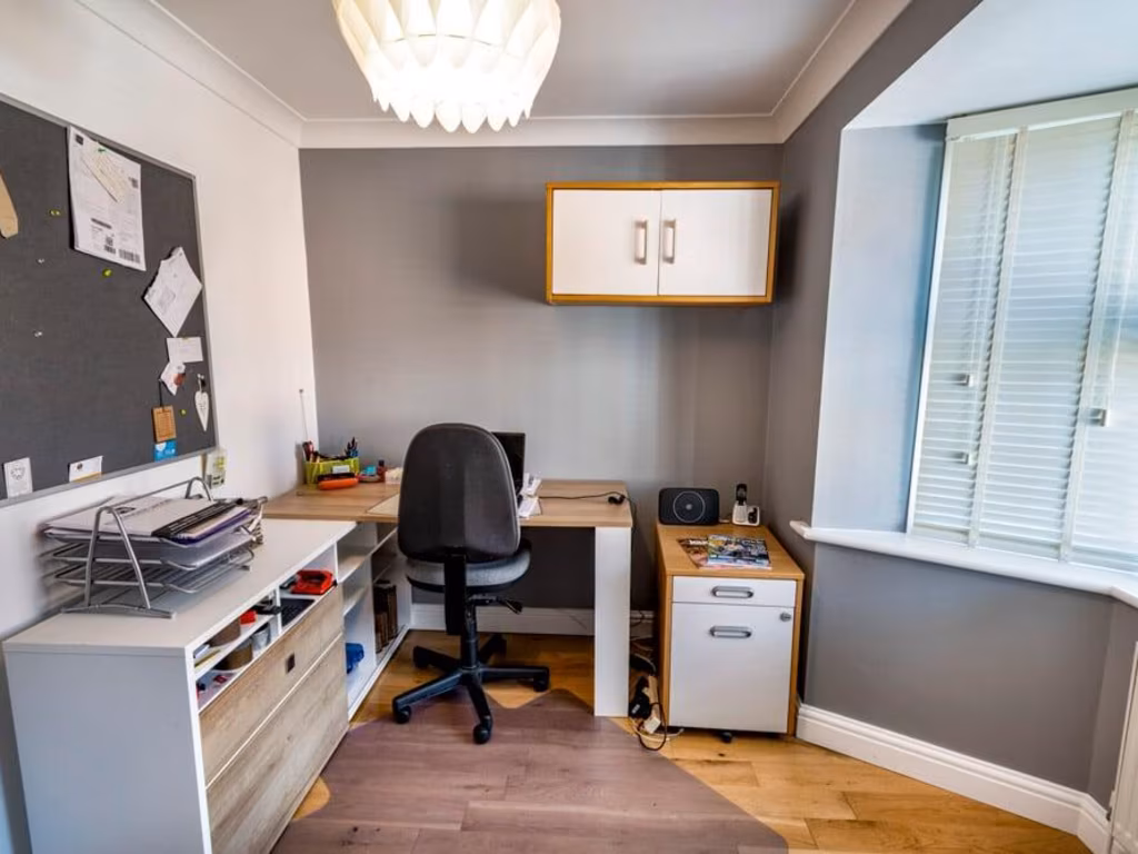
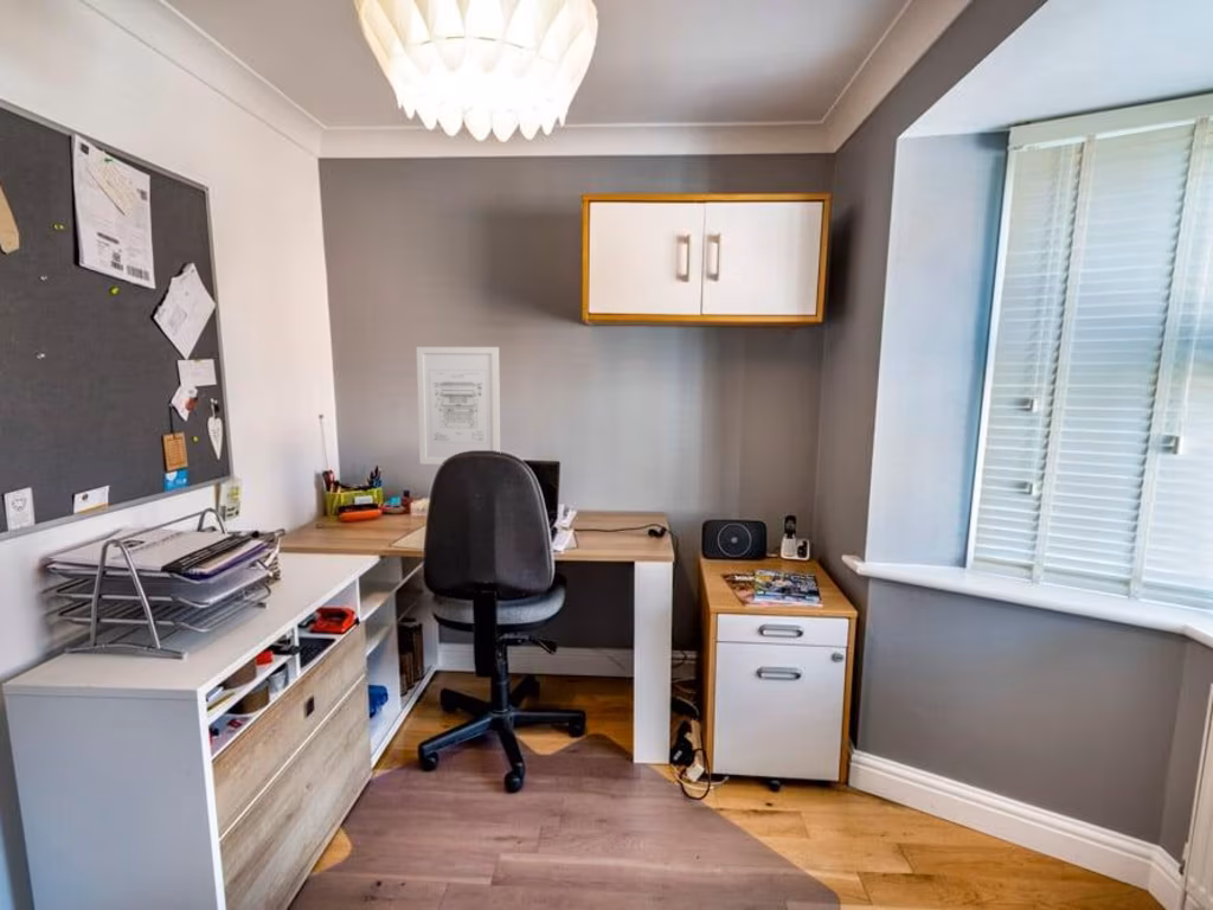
+ wall art (458, 406)
